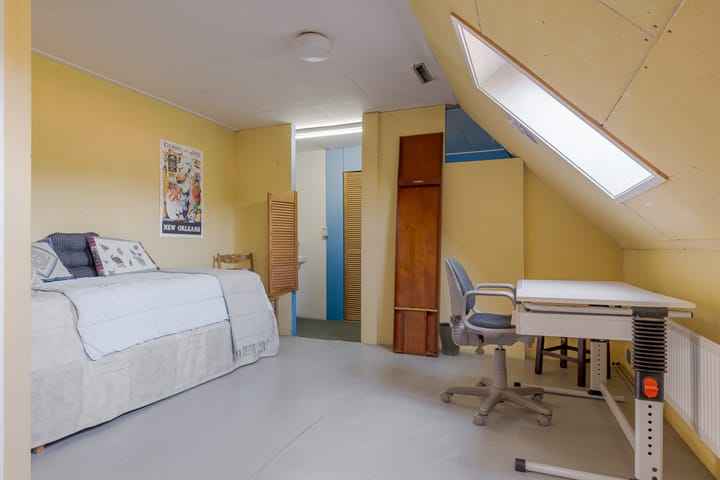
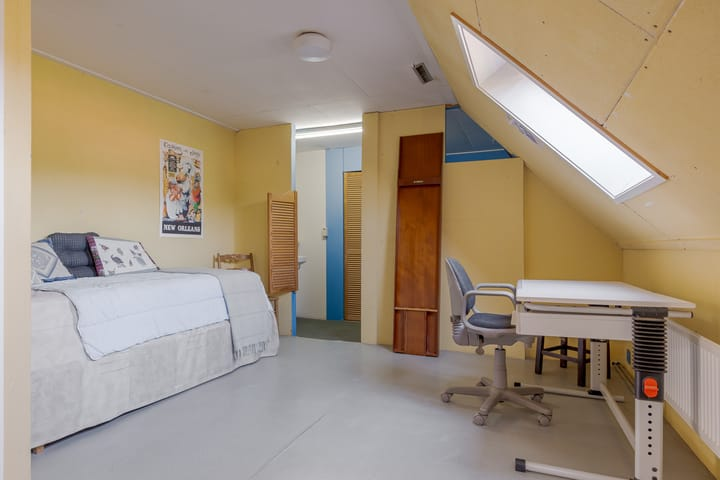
- waste basket (450, 338)
